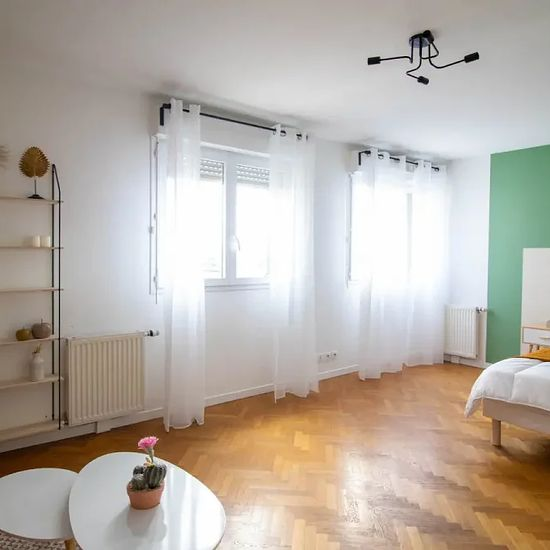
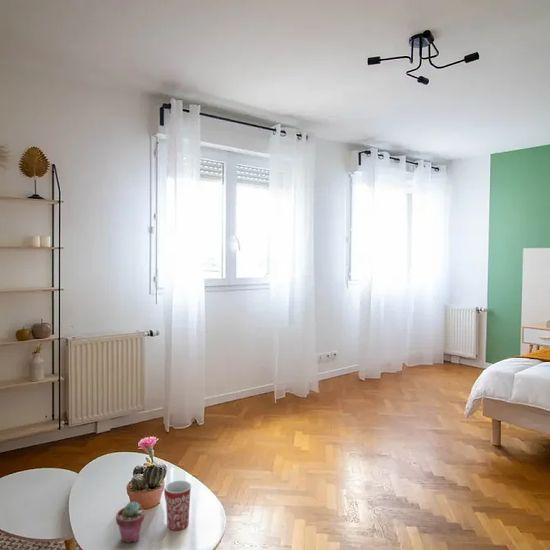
+ mug (175, 503)
+ potted succulent (130, 520)
